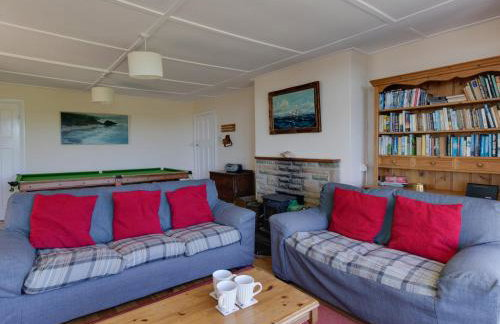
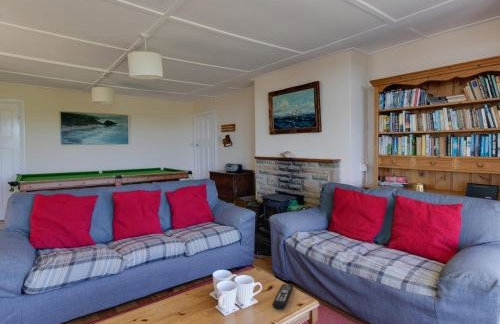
+ remote control (283, 295)
